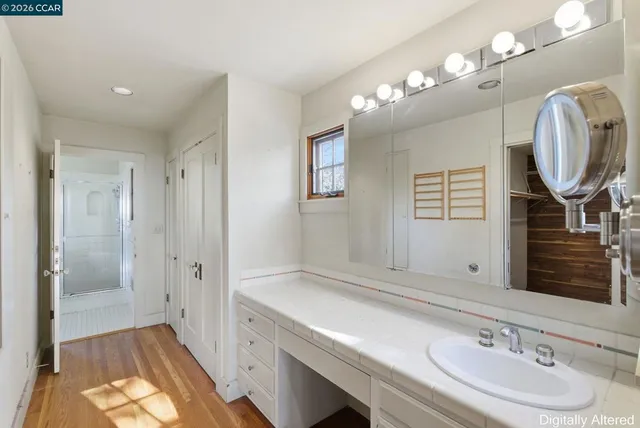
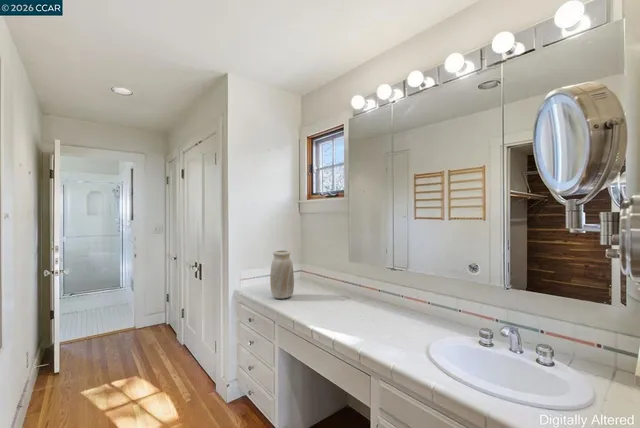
+ vase (282, 274)
